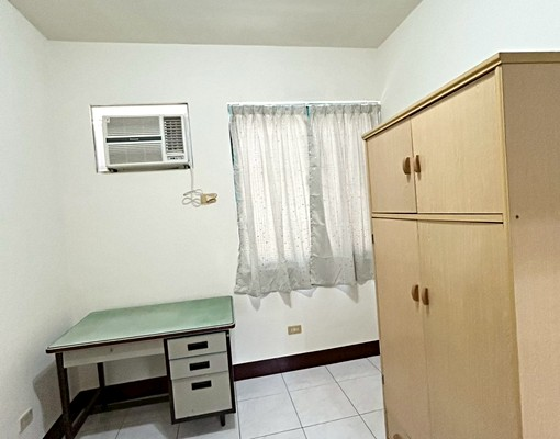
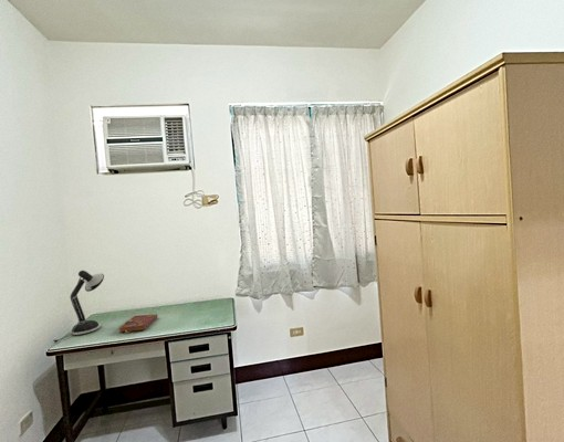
+ notebook (137, 323)
+ desk lamp (79, 302)
